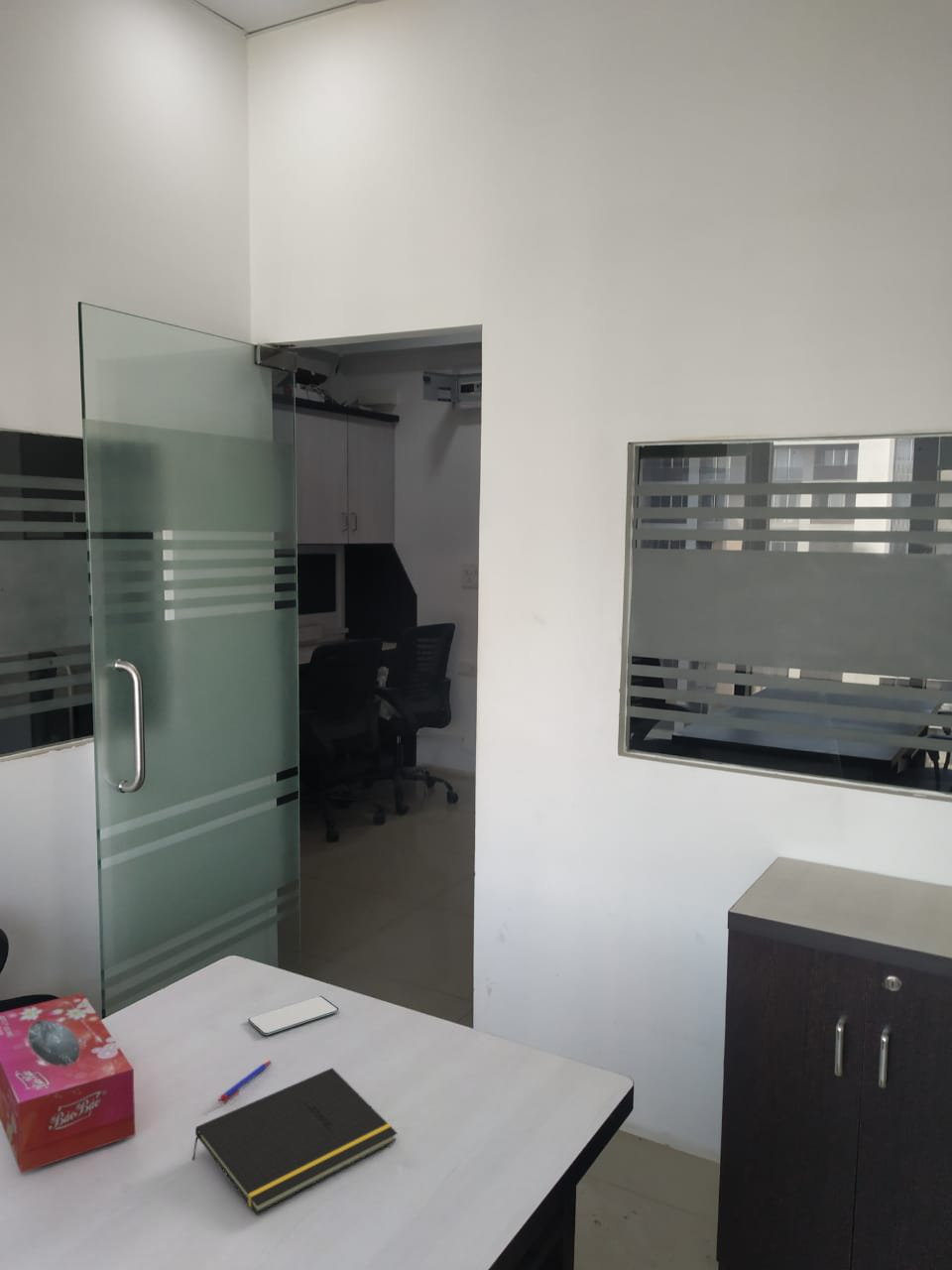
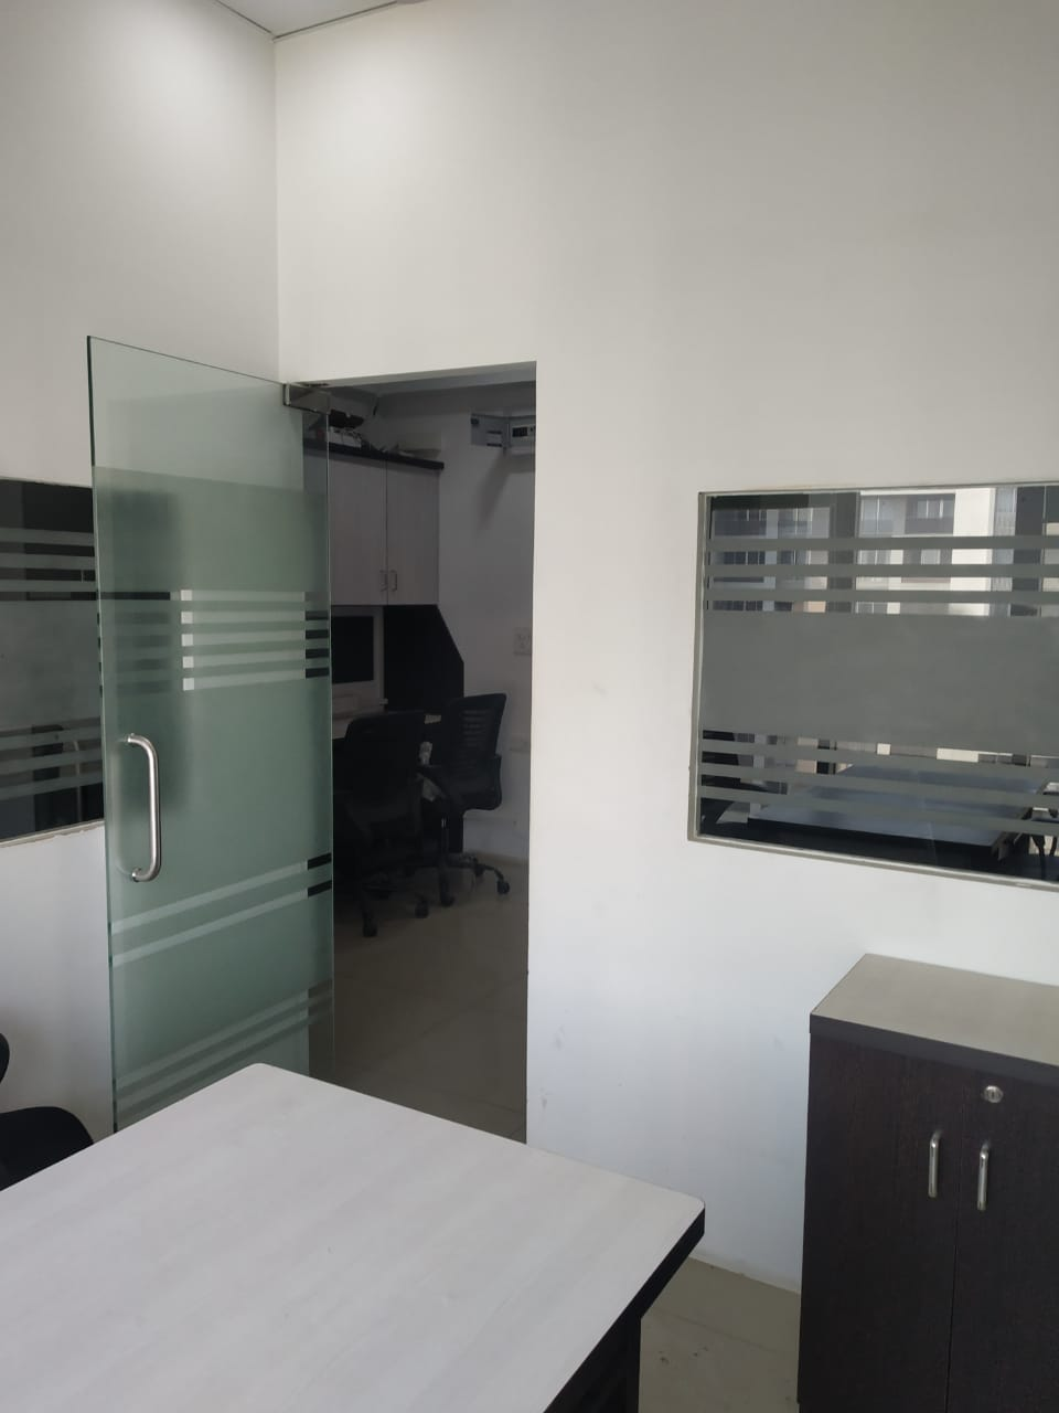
- pen (246, 1080)
- smartphone (294, 1015)
- tissue box (55, 1073)
- notepad (298, 1133)
